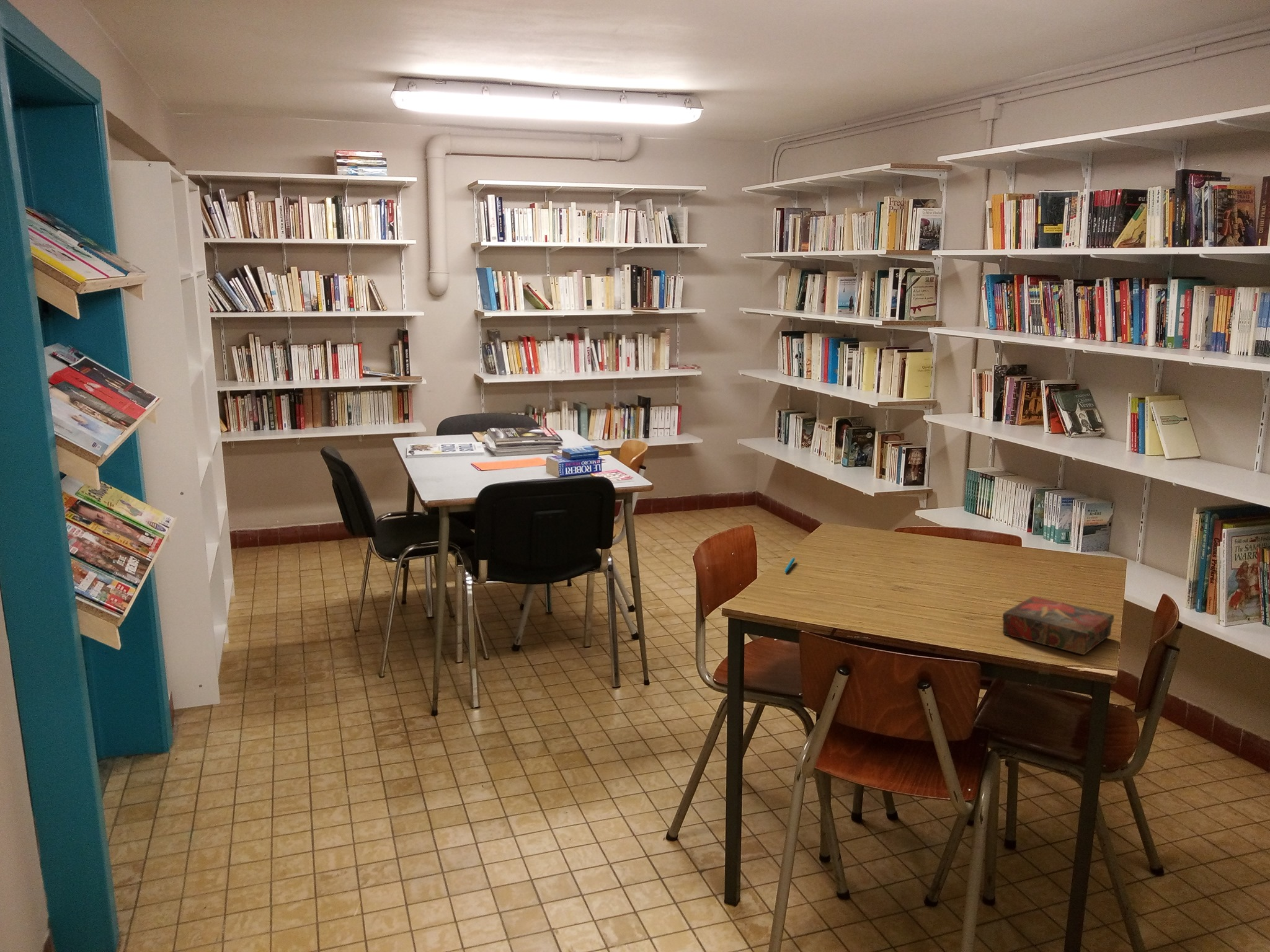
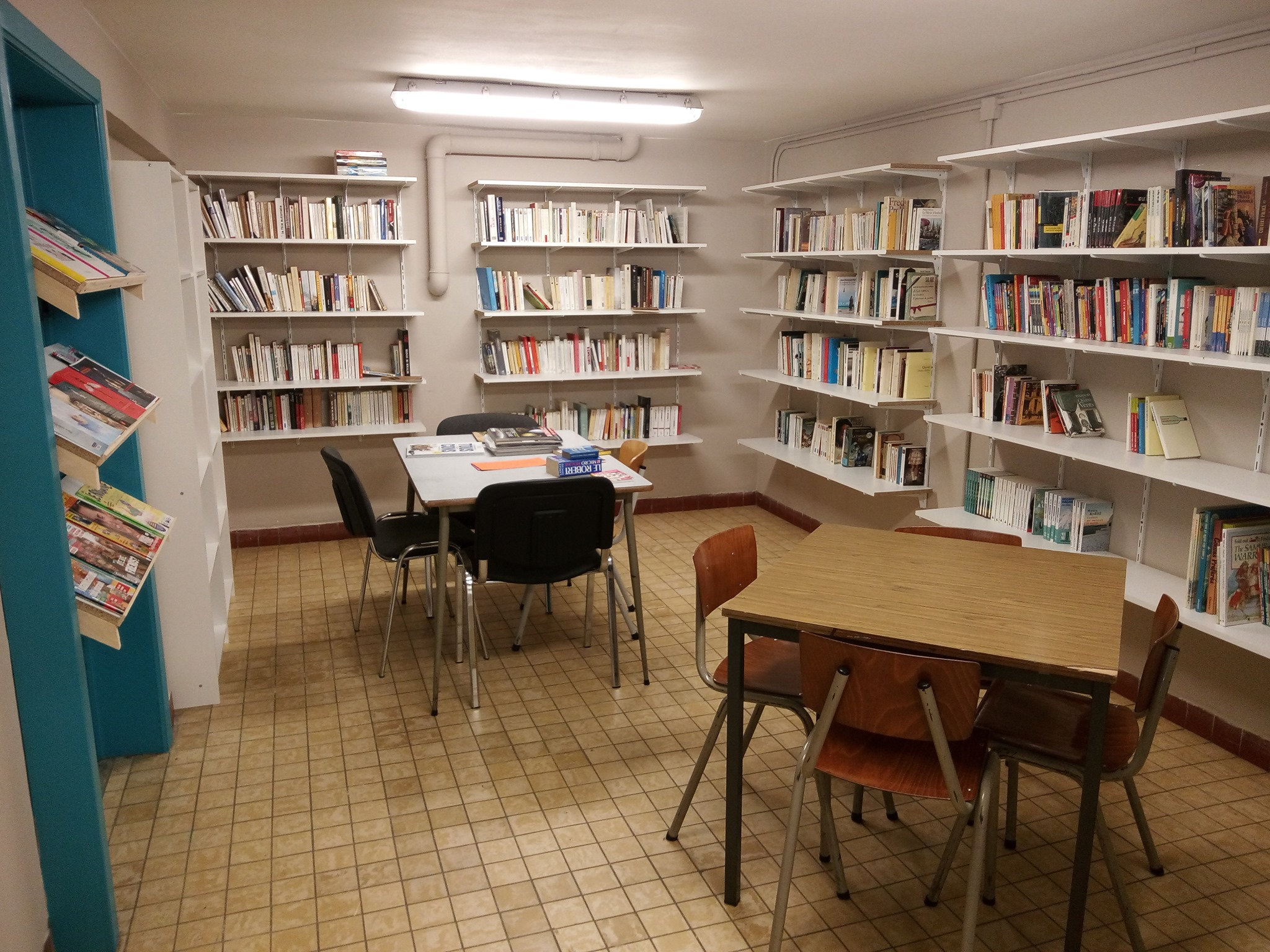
- pen (789, 565)
- book (1057, 624)
